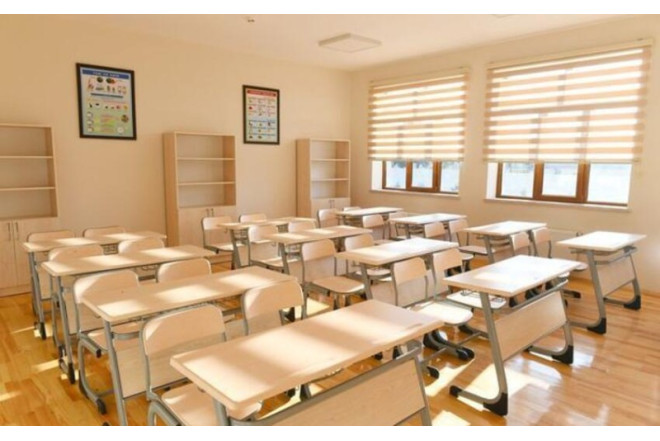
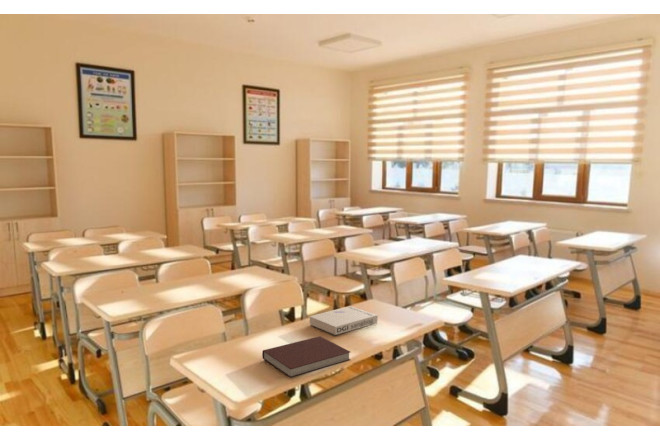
+ notebook (306, 355)
+ book (343, 319)
